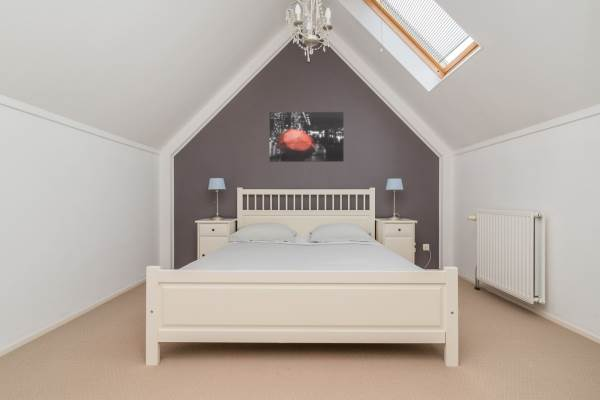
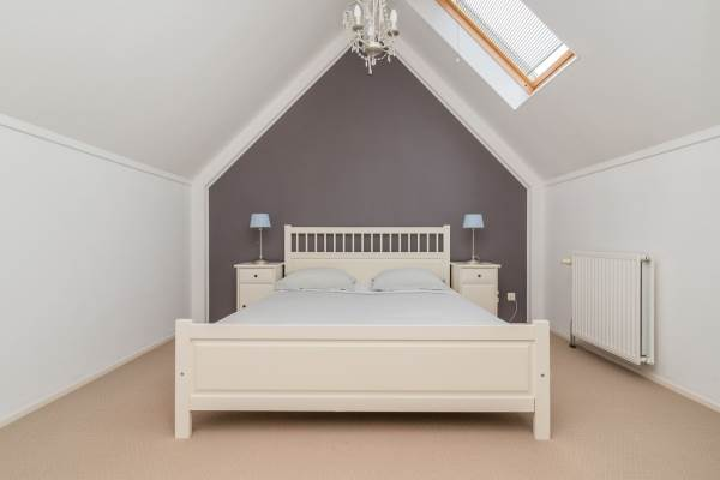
- wall art (306, 136)
